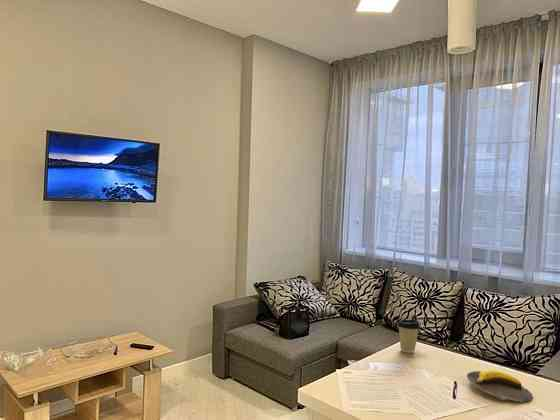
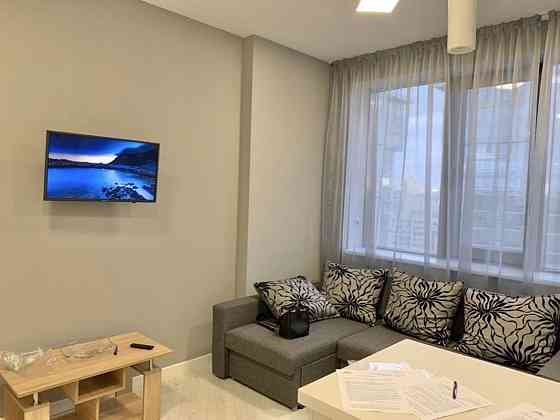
- banana (498, 381)
- coffee cup (408, 335)
